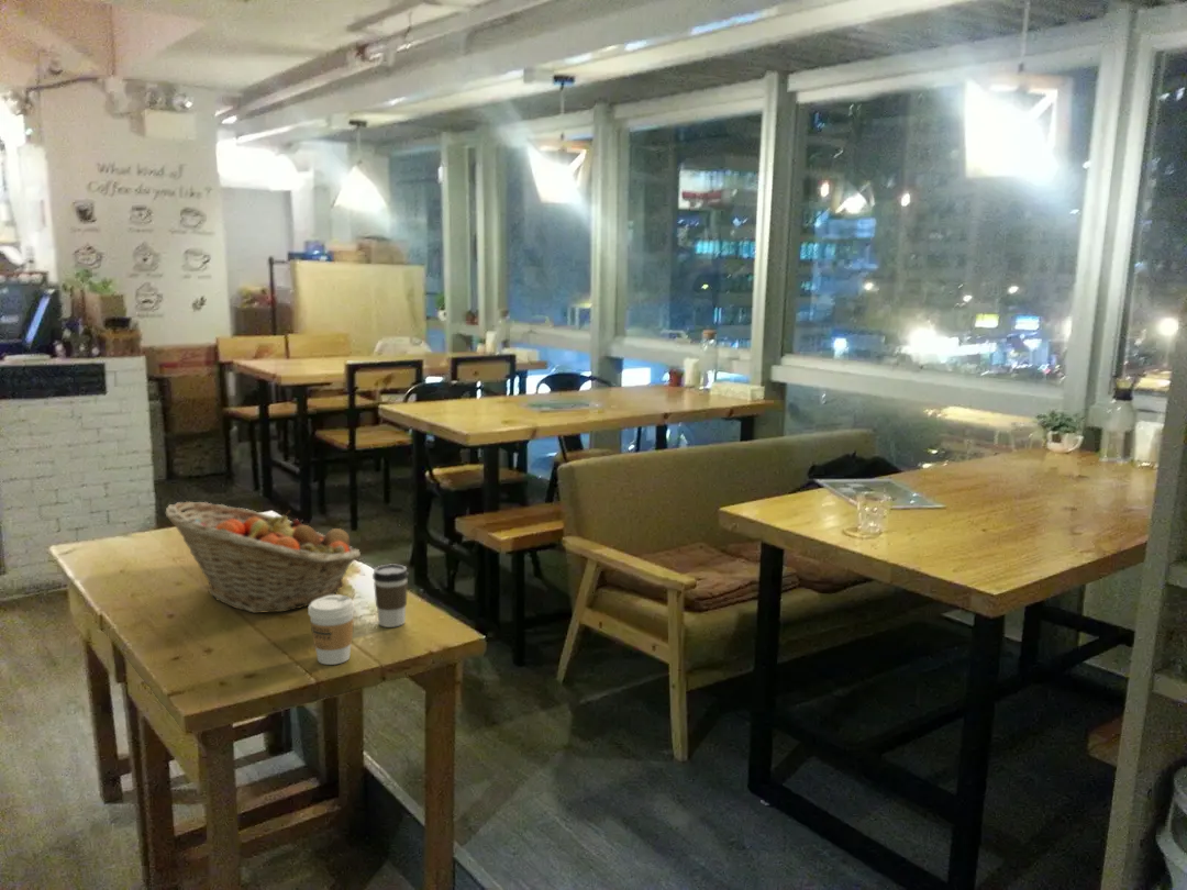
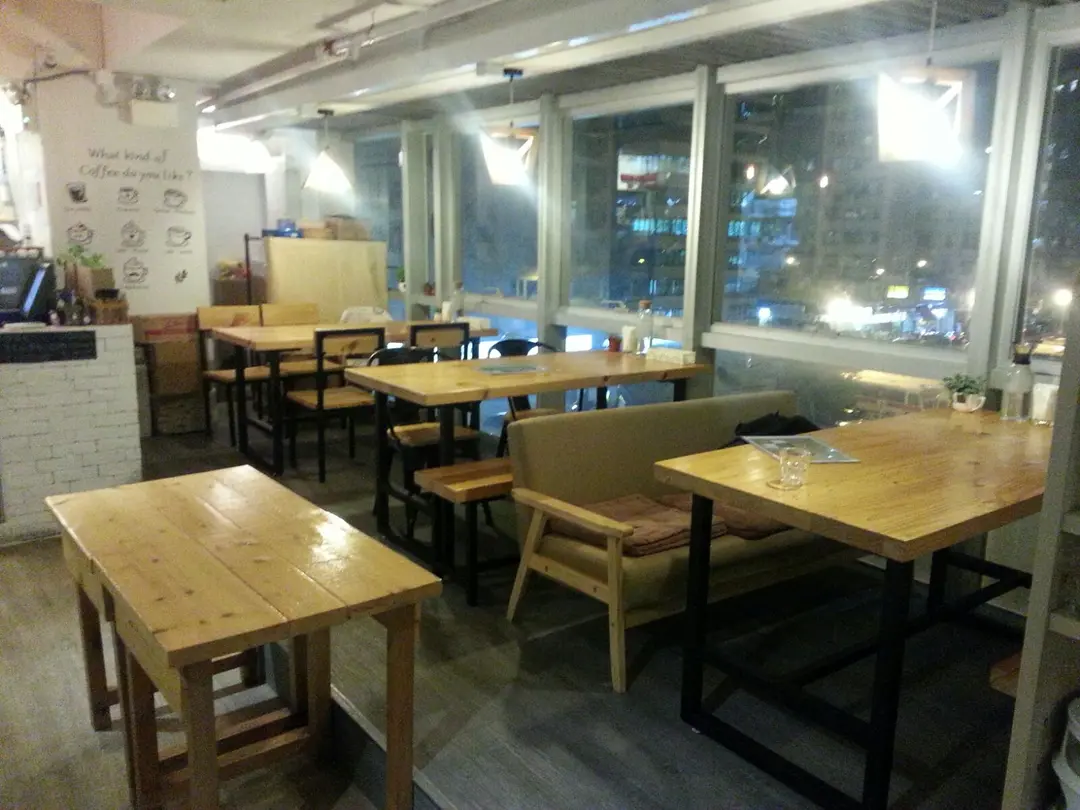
- coffee cup (390, 596)
- coffee cup (332, 628)
- fruit basket (264, 546)
